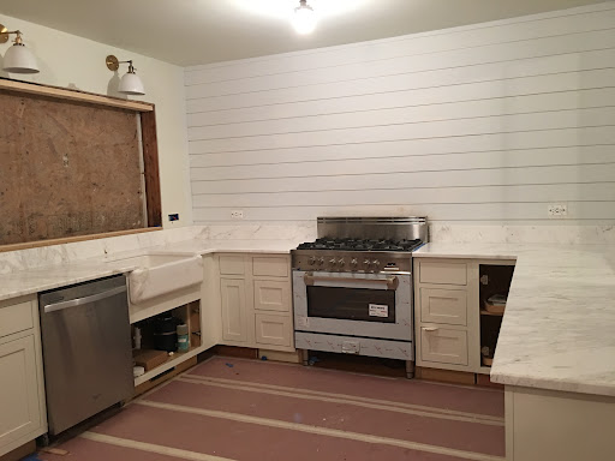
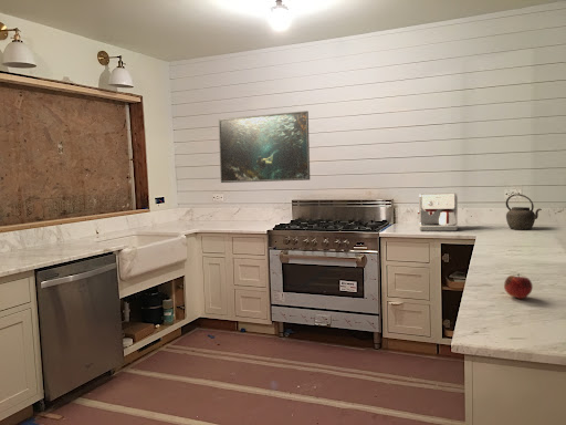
+ fruit (517, 286)
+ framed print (262, 148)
+ kettle (523, 211)
+ coffee maker (438, 211)
